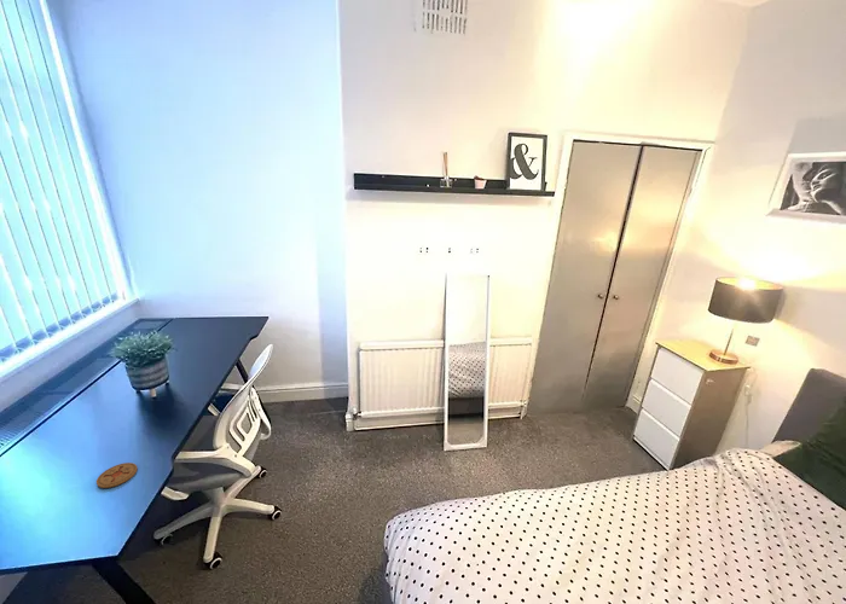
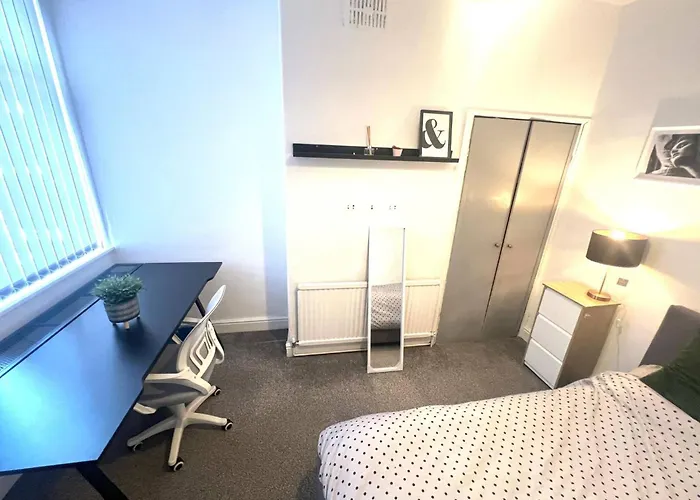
- coaster (117, 475)
